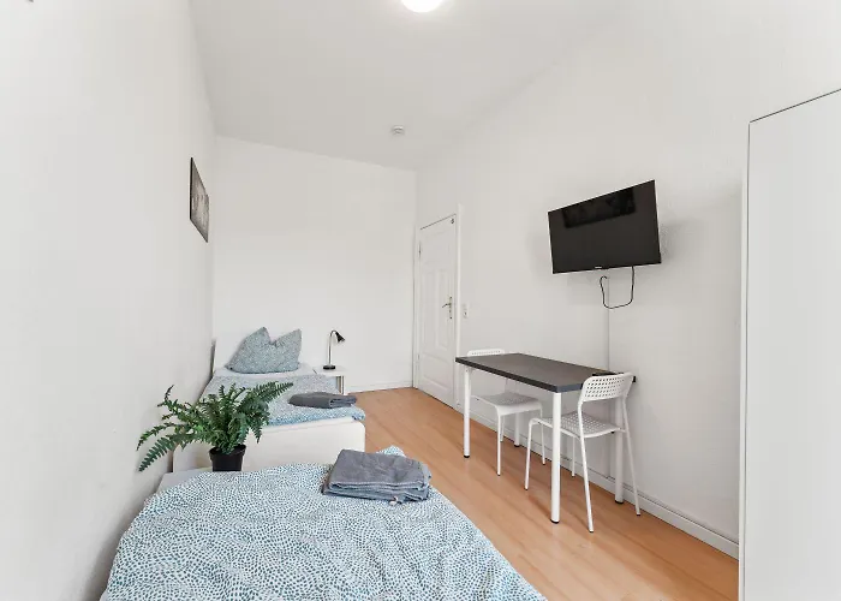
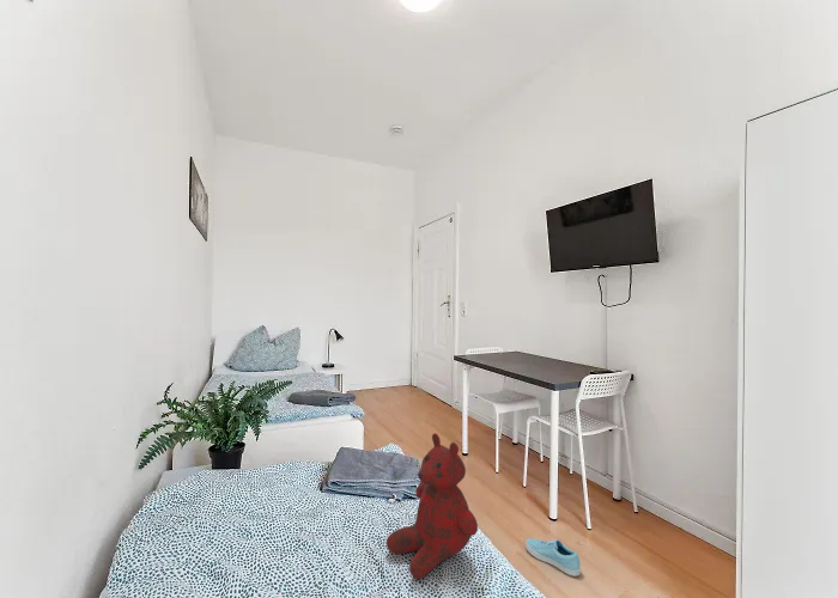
+ teddy bear (430, 498)
+ sneaker (552, 548)
